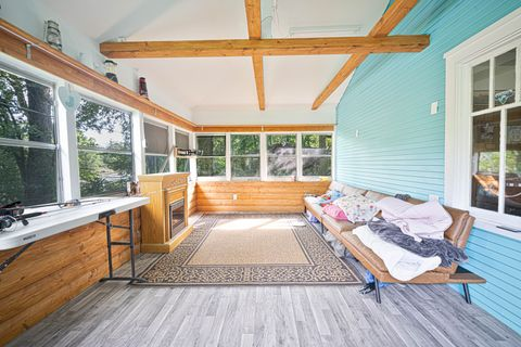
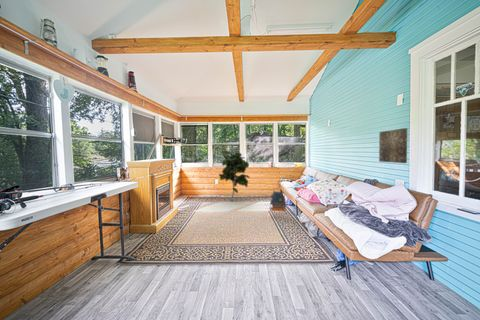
+ indoor plant (234, 175)
+ wall art (392, 146)
+ backpack (277, 203)
